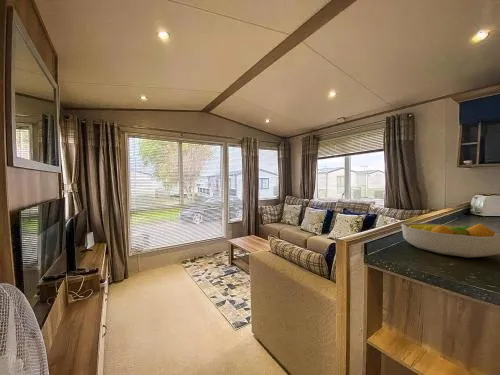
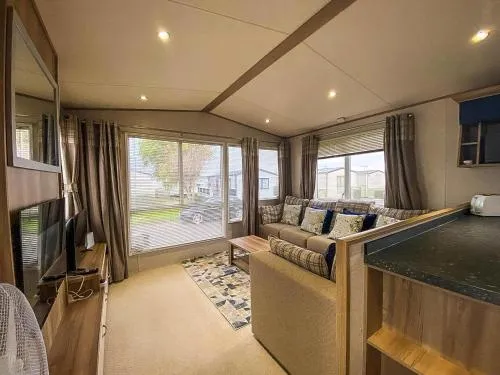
- fruit bowl (445, 234)
